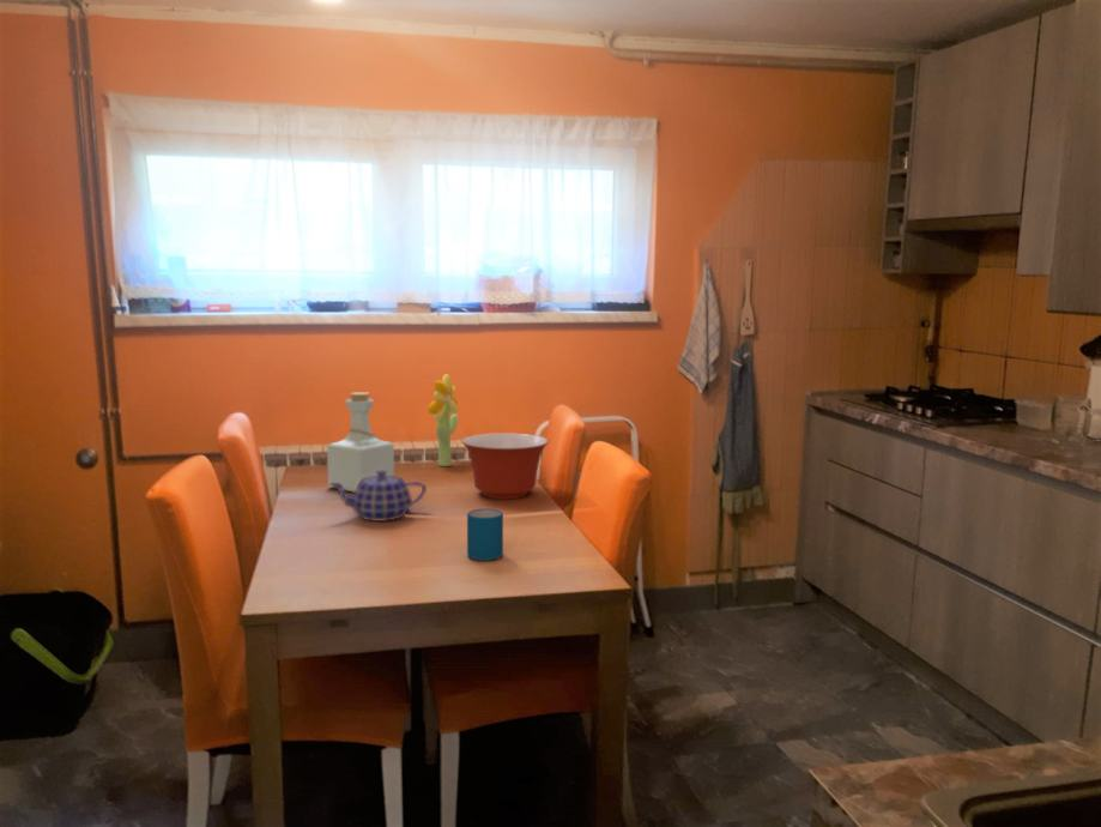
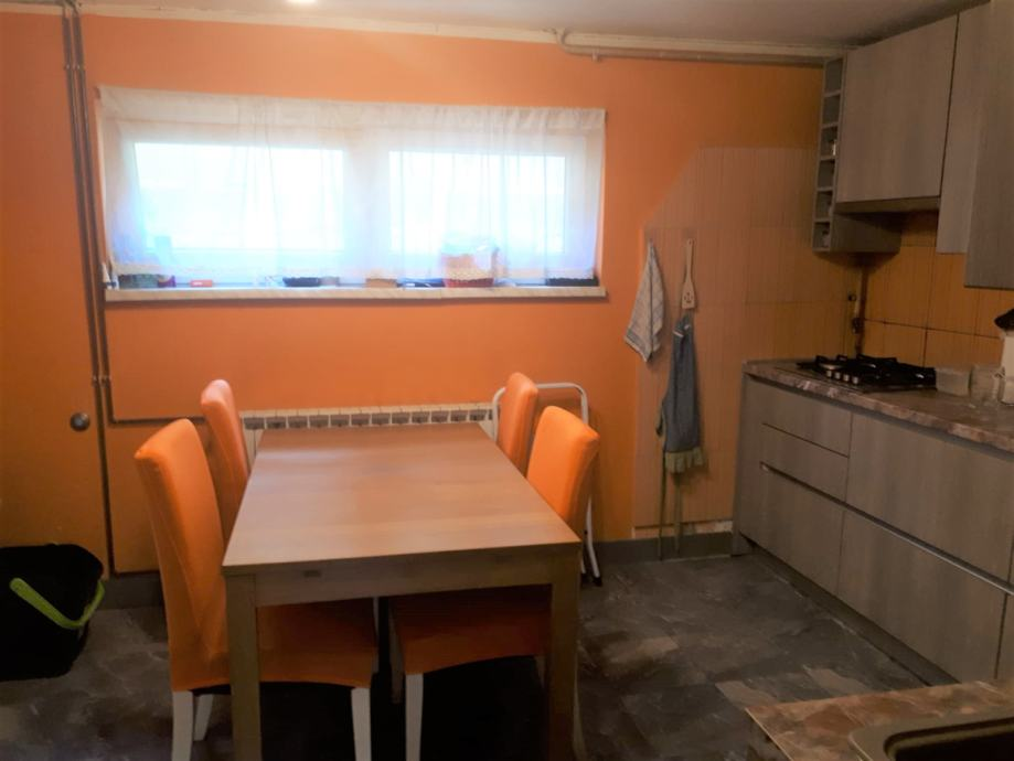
- mixing bowl (504, 466)
- bottle (363, 439)
- mug (484, 531)
- flower (443, 419)
- teapot (379, 493)
